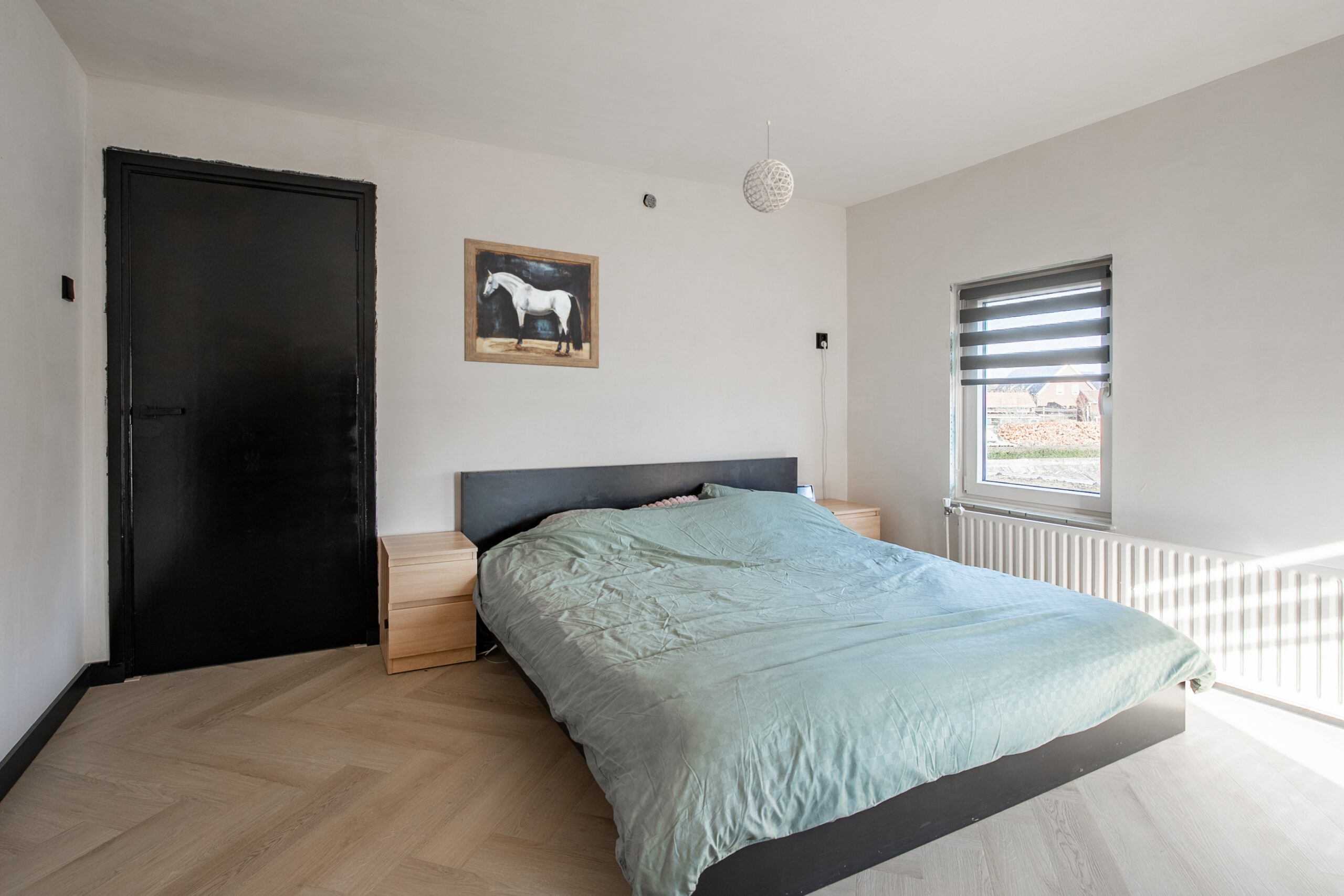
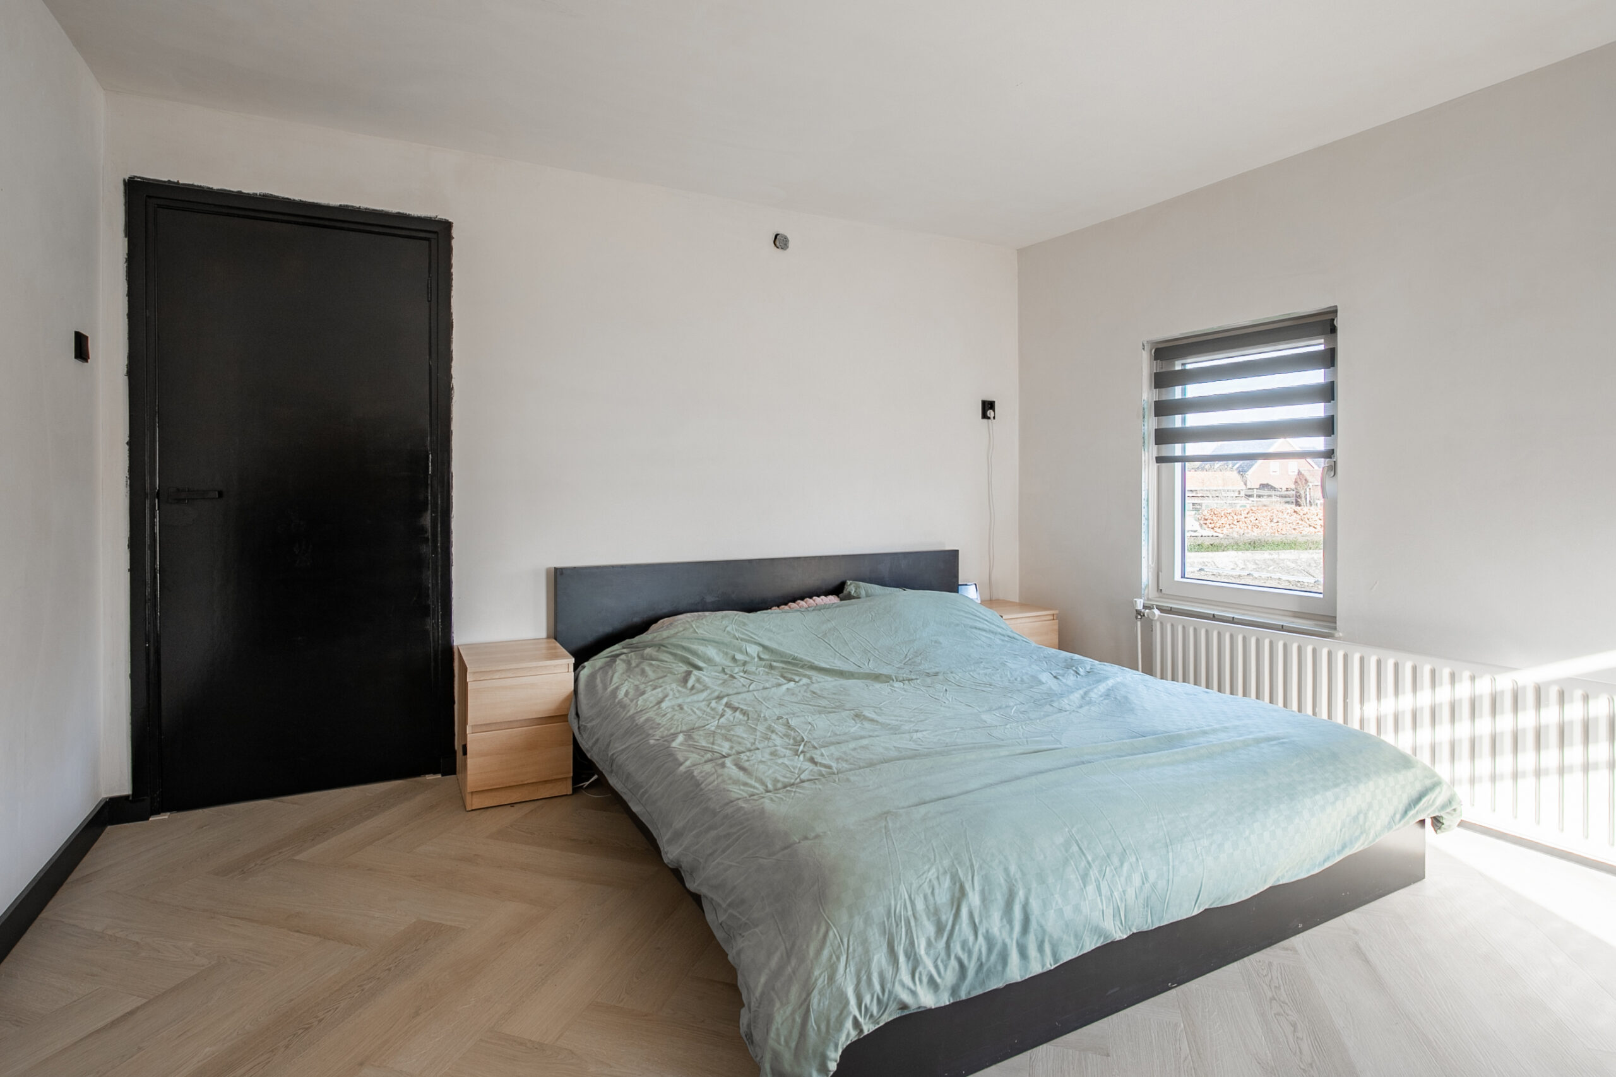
- wall art (534, 307)
- pendant light (768, 166)
